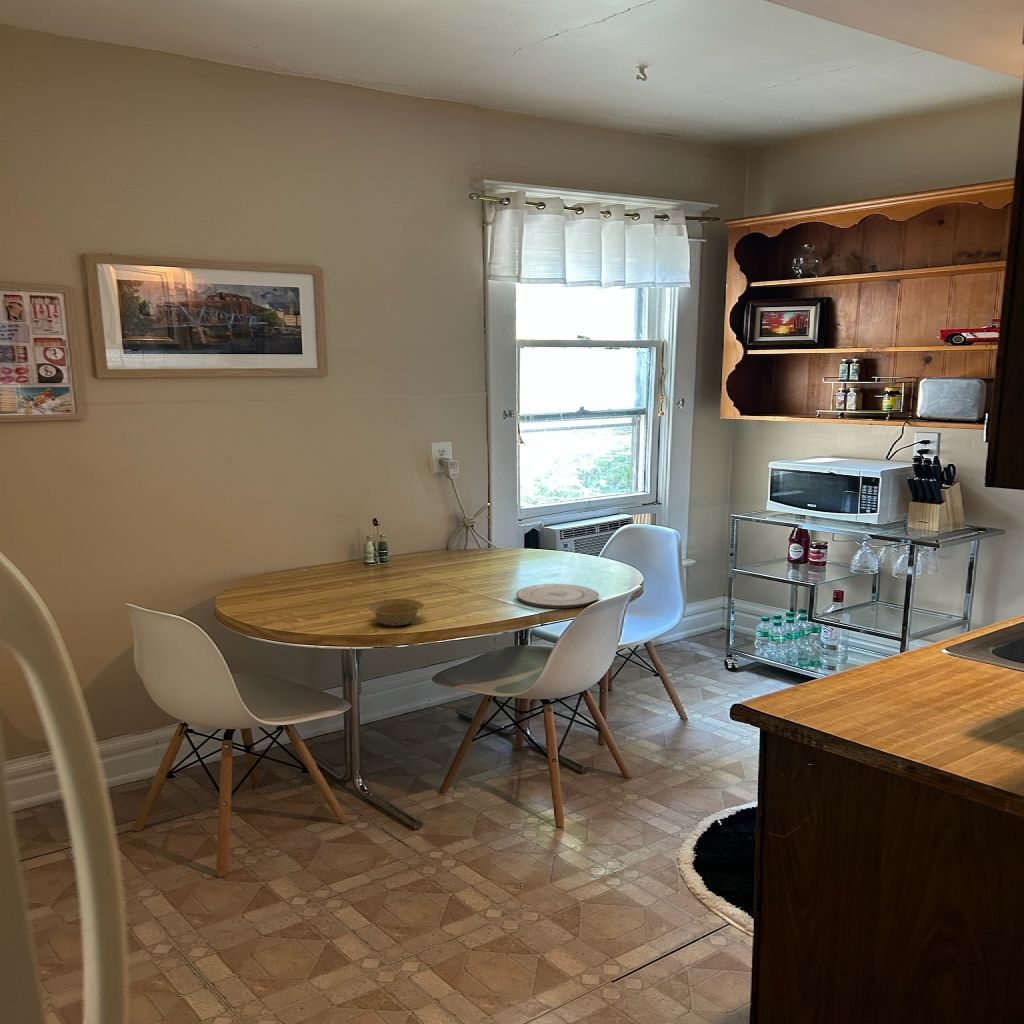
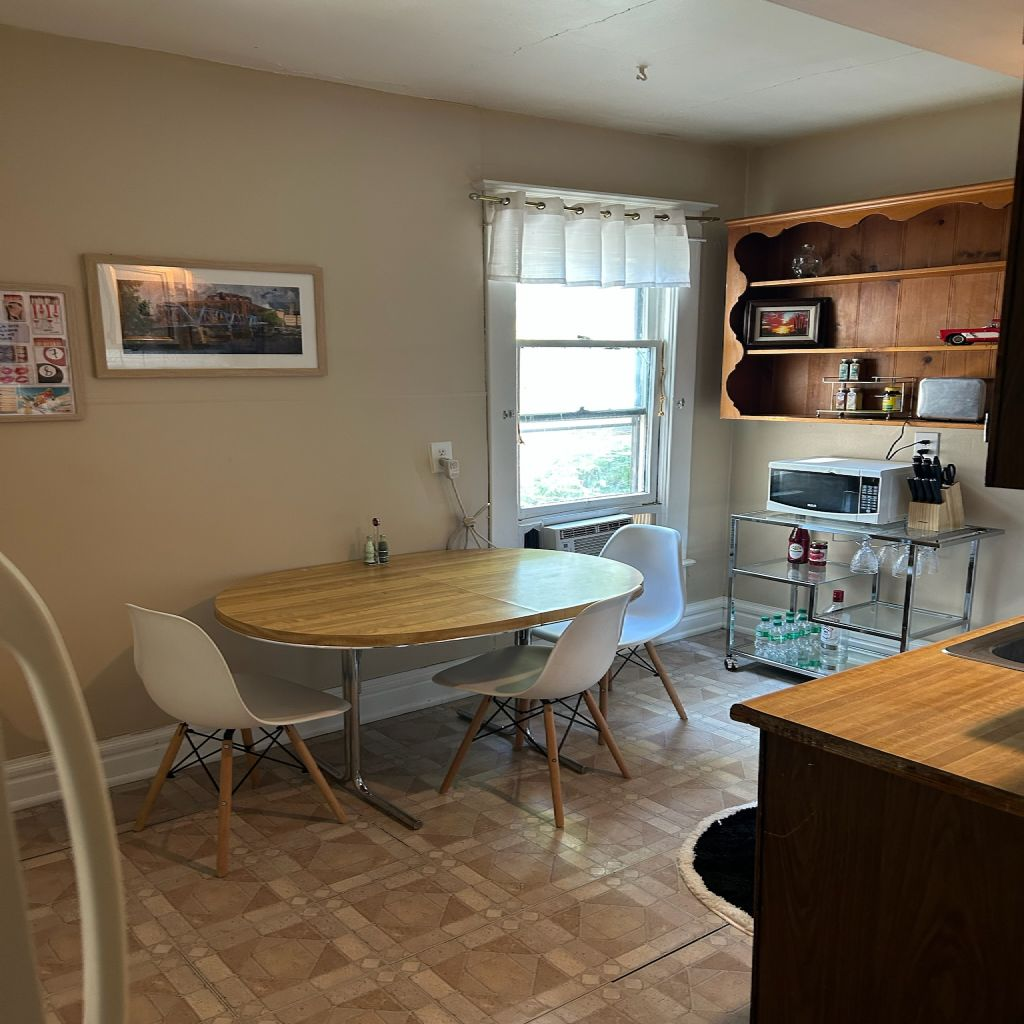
- bowl (396, 613)
- plate (557, 596)
